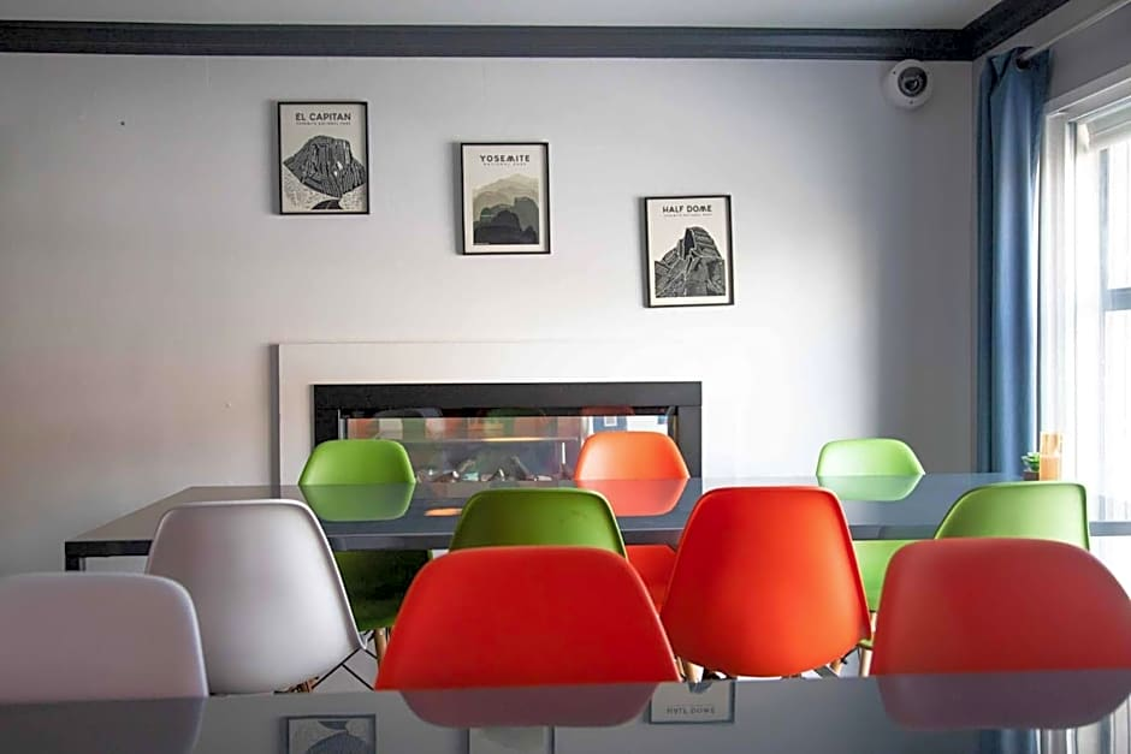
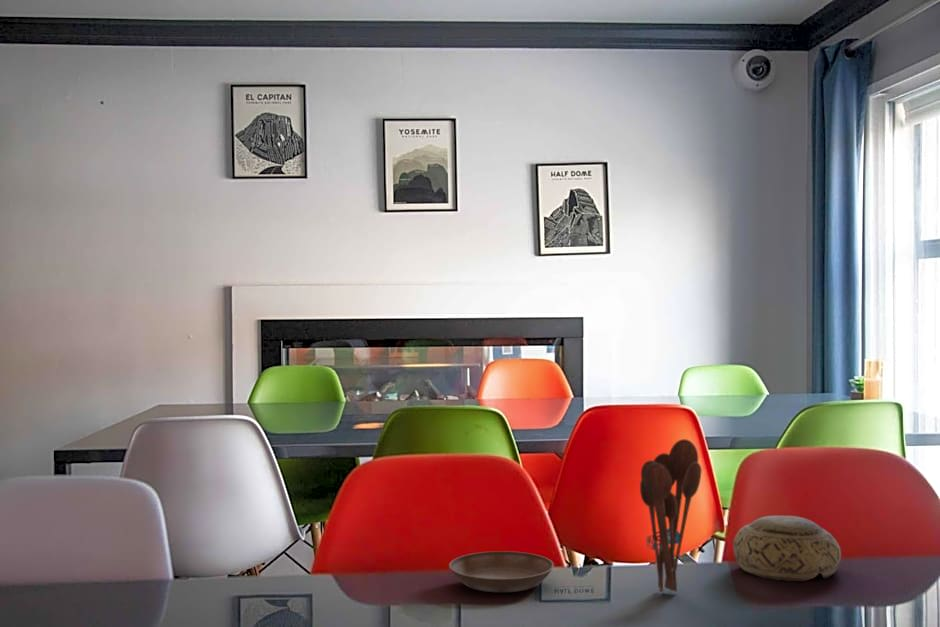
+ saucer (501, 572)
+ bowl (786, 543)
+ utensil holder (670, 516)
